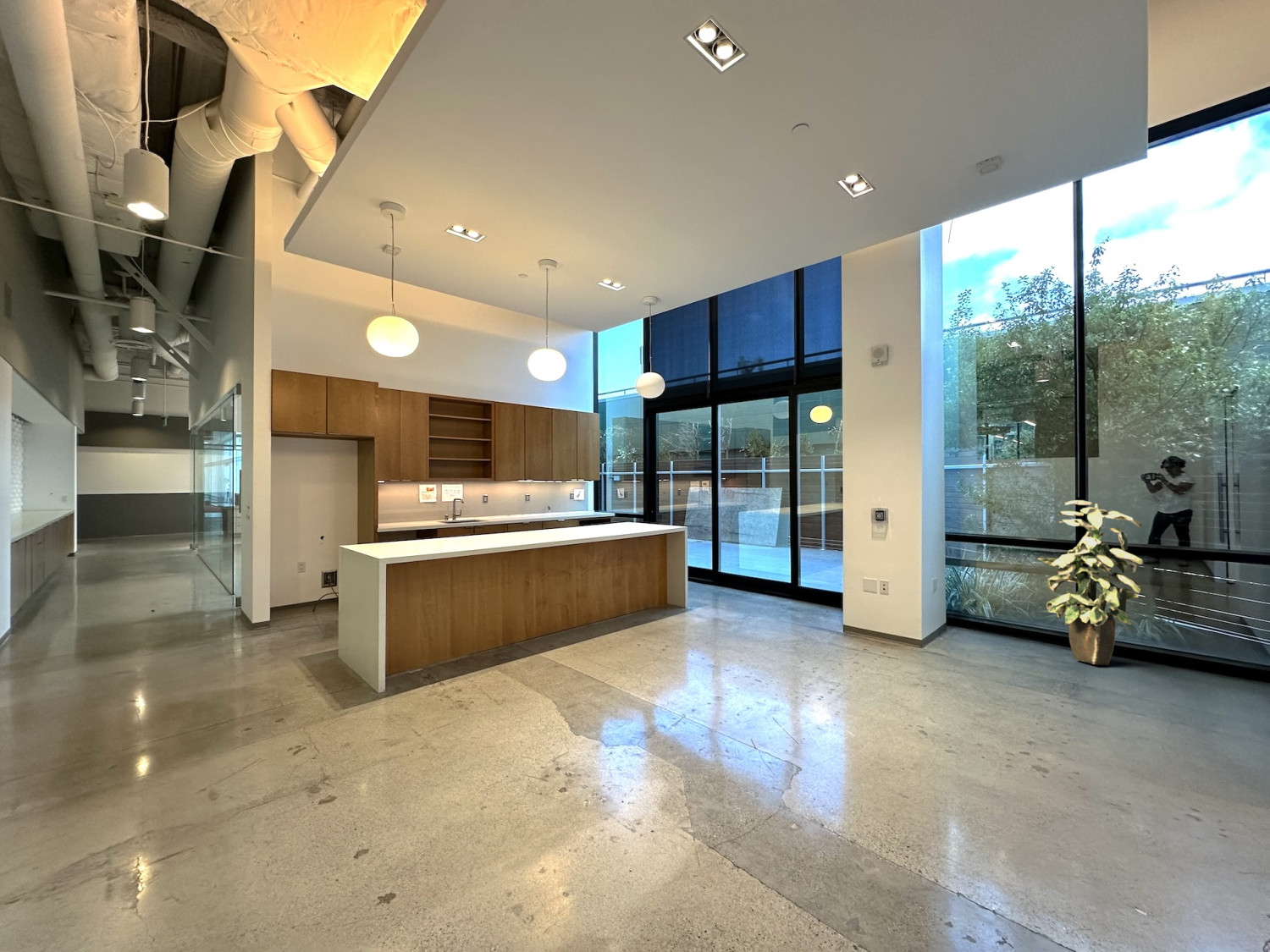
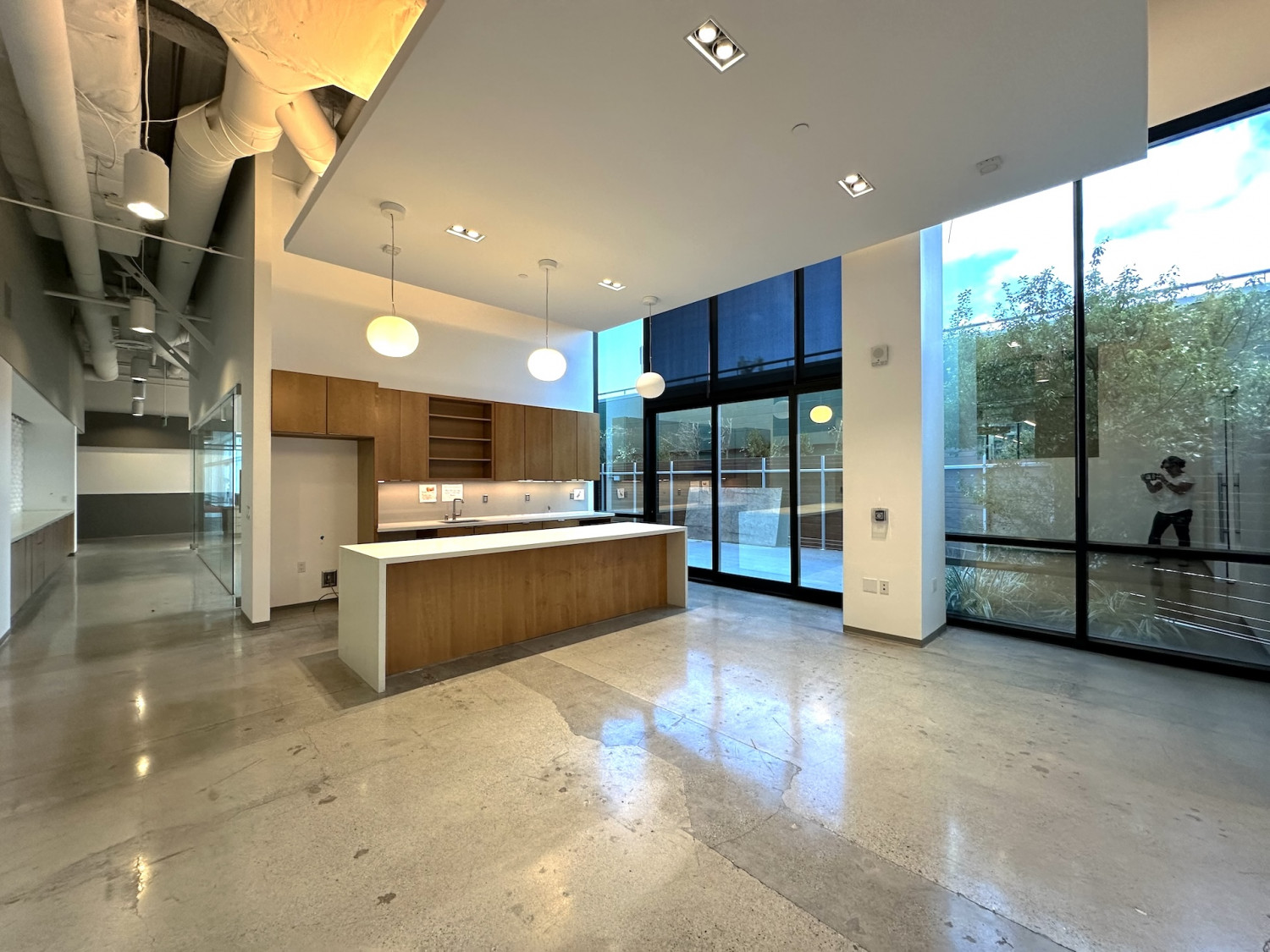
- indoor plant (1088, 581)
